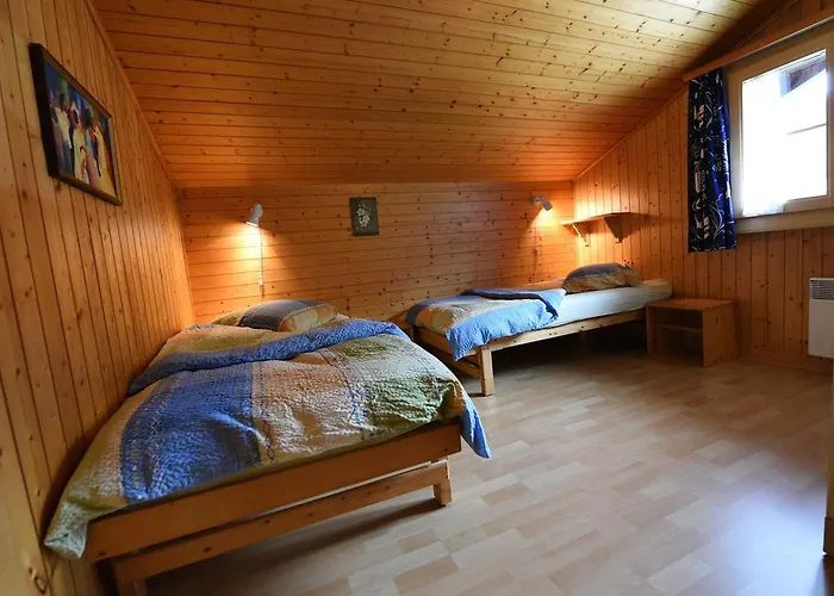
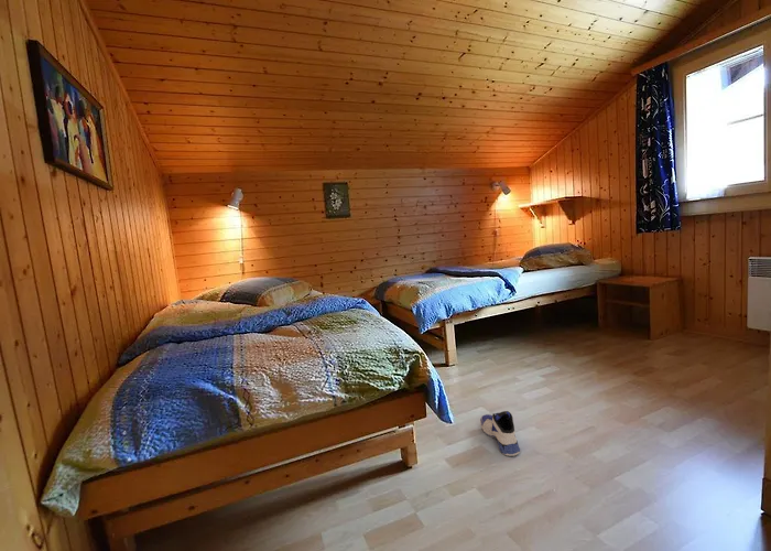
+ sneaker (500, 423)
